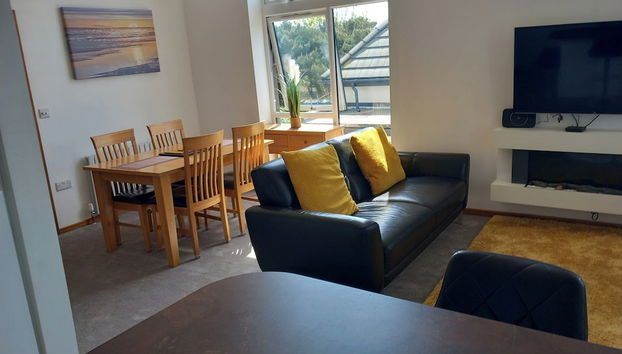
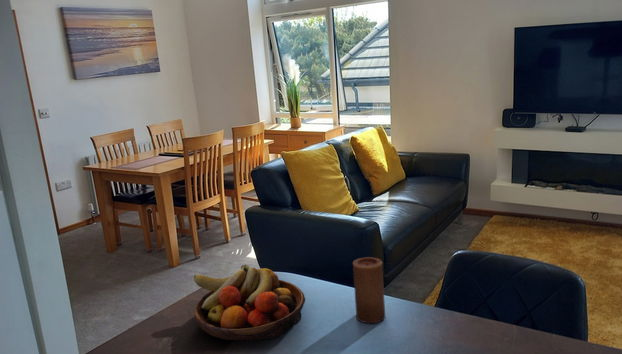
+ fruit bowl (248, 297)
+ candle (369, 289)
